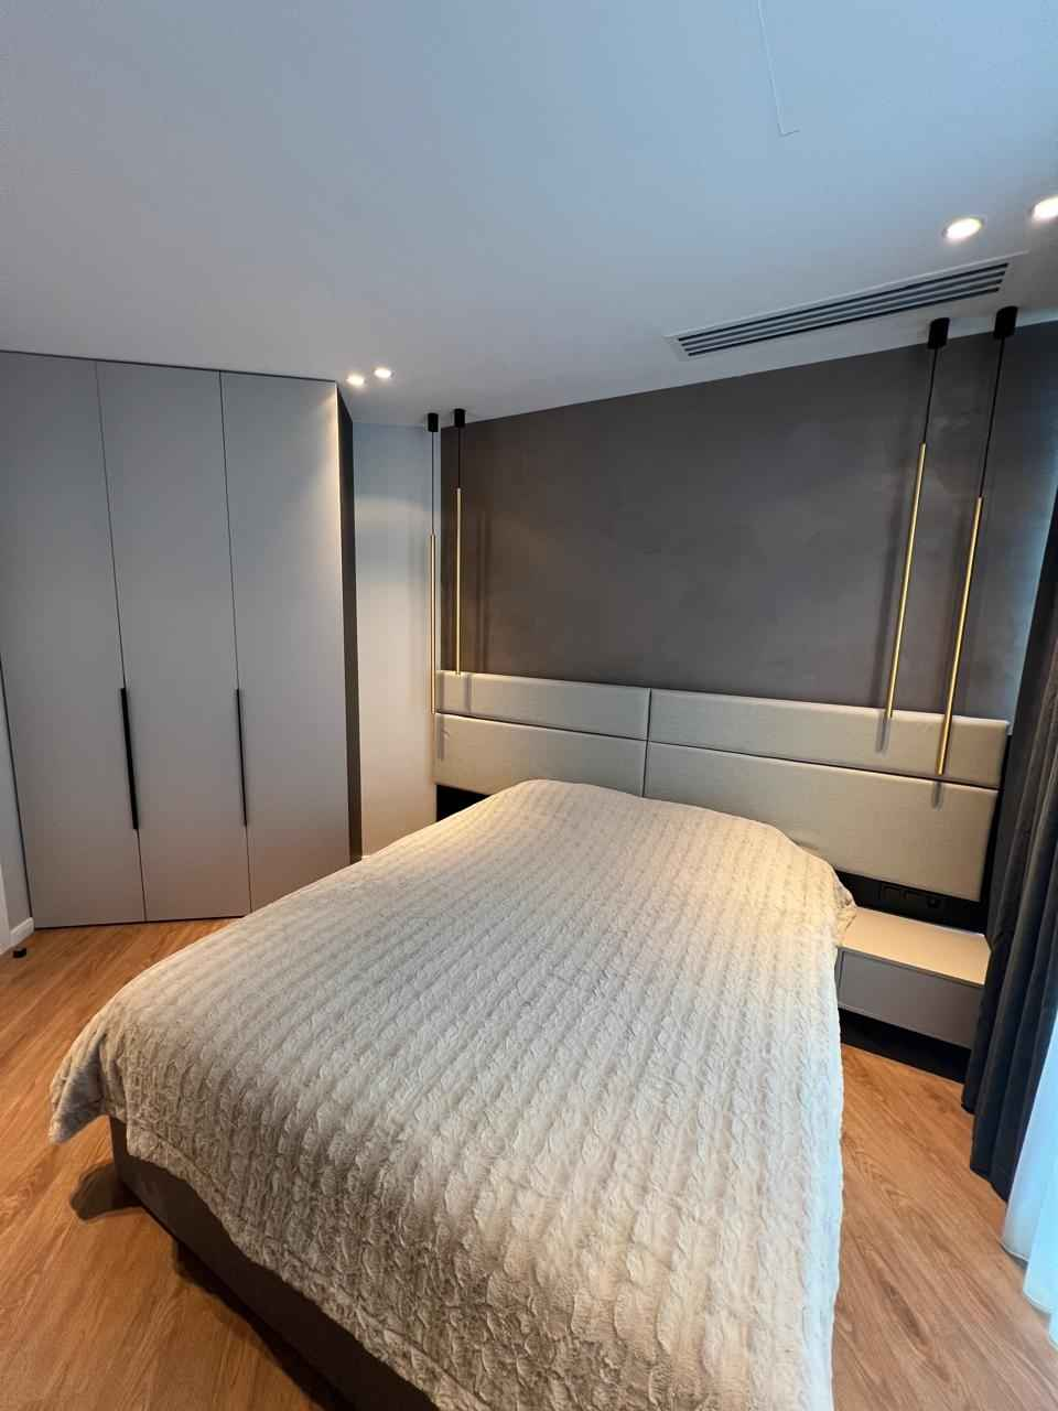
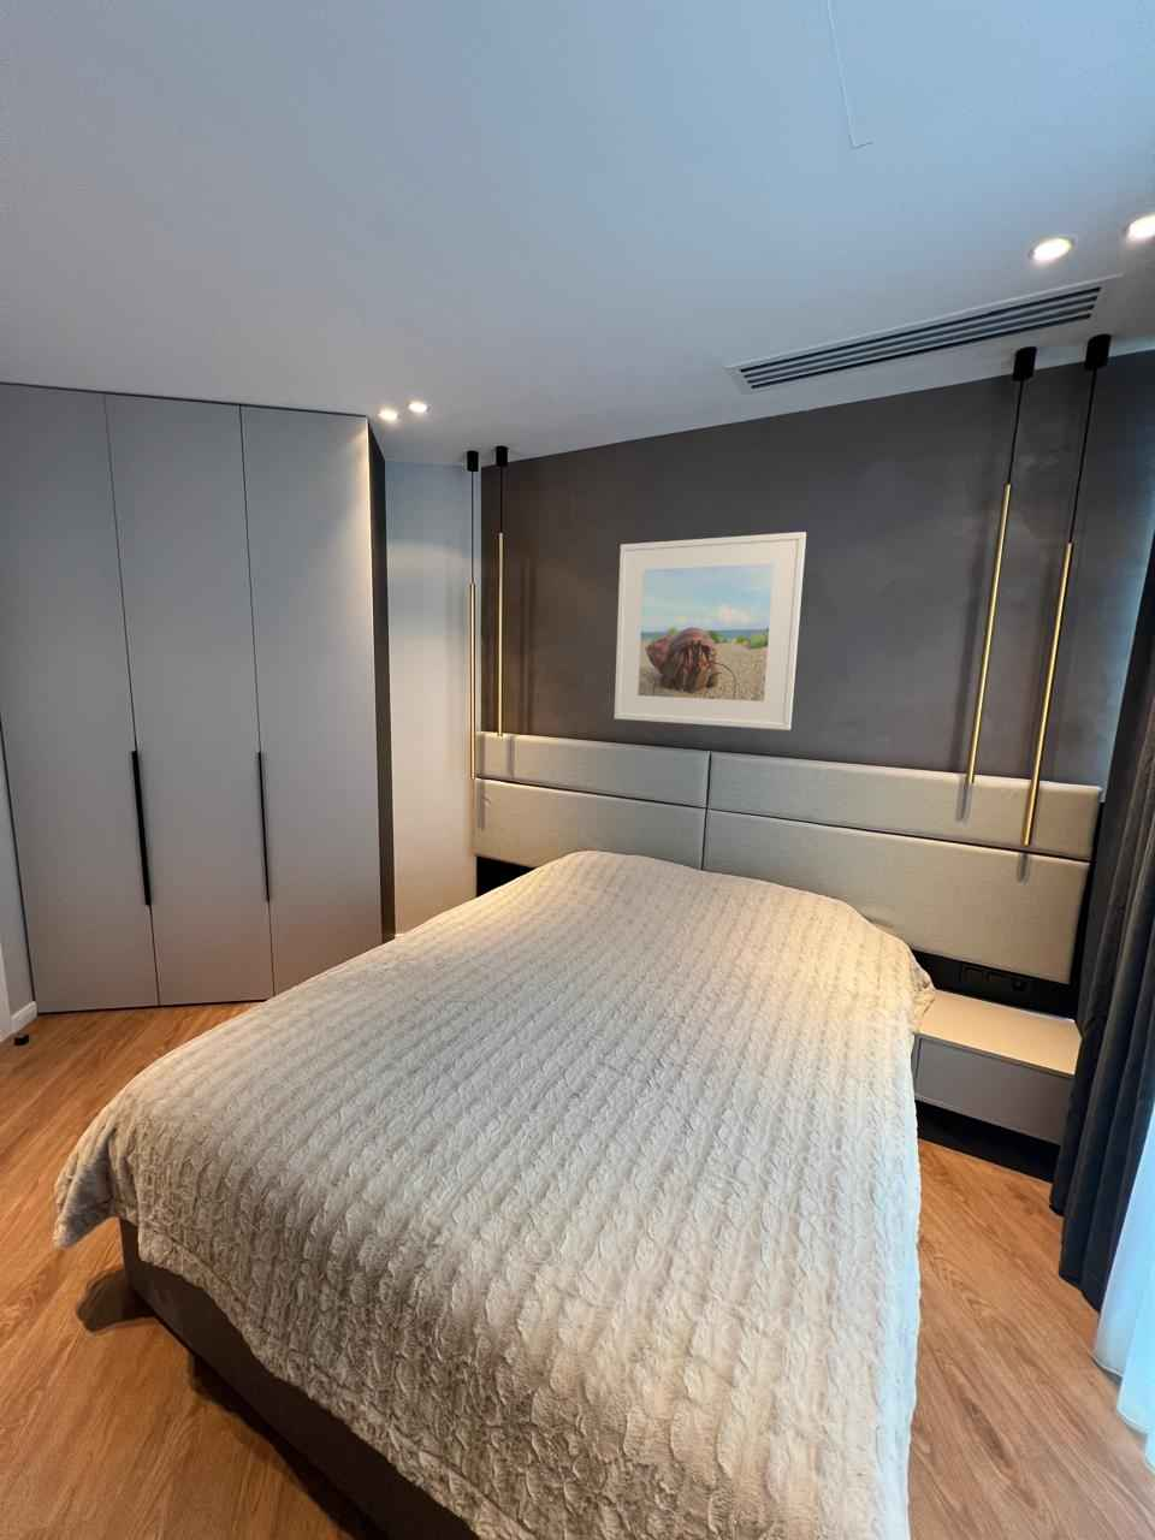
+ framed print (701, 633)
